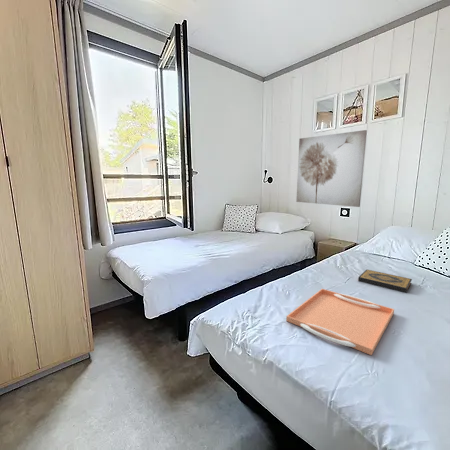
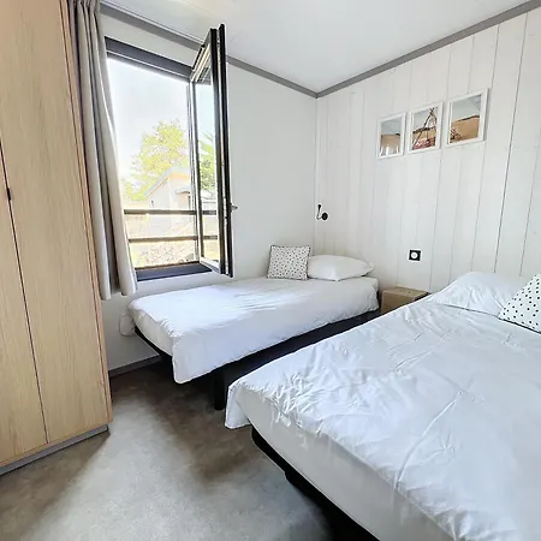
- wall art (327, 170)
- serving tray (341, 314)
- hardback book (384, 280)
